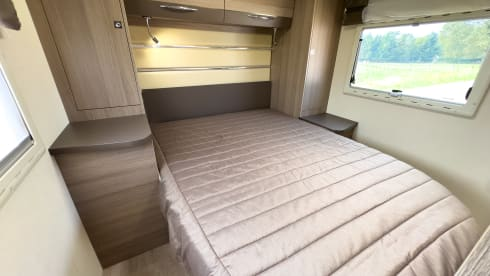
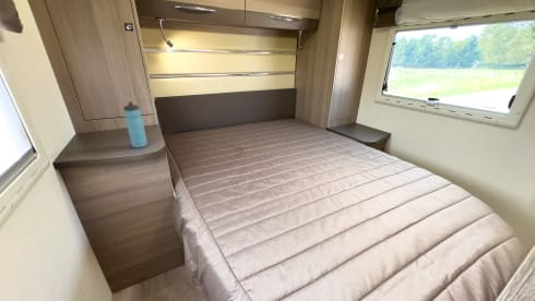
+ water bottle (134, 124)
